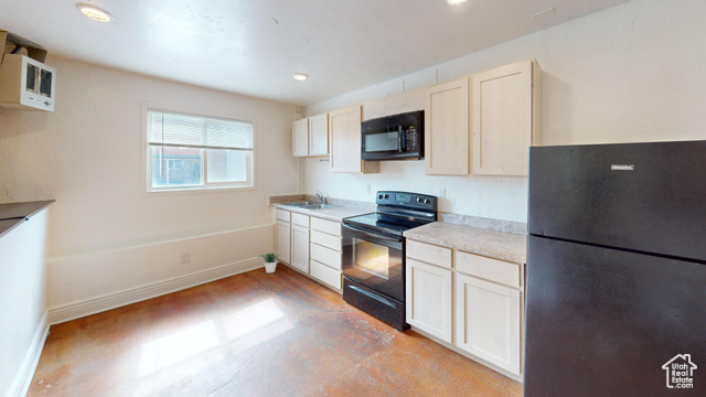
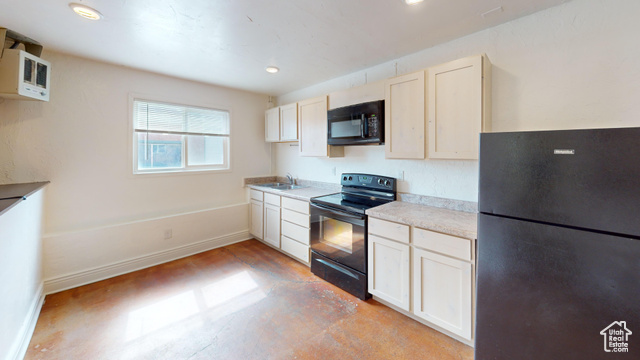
- potted plant (268, 262)
